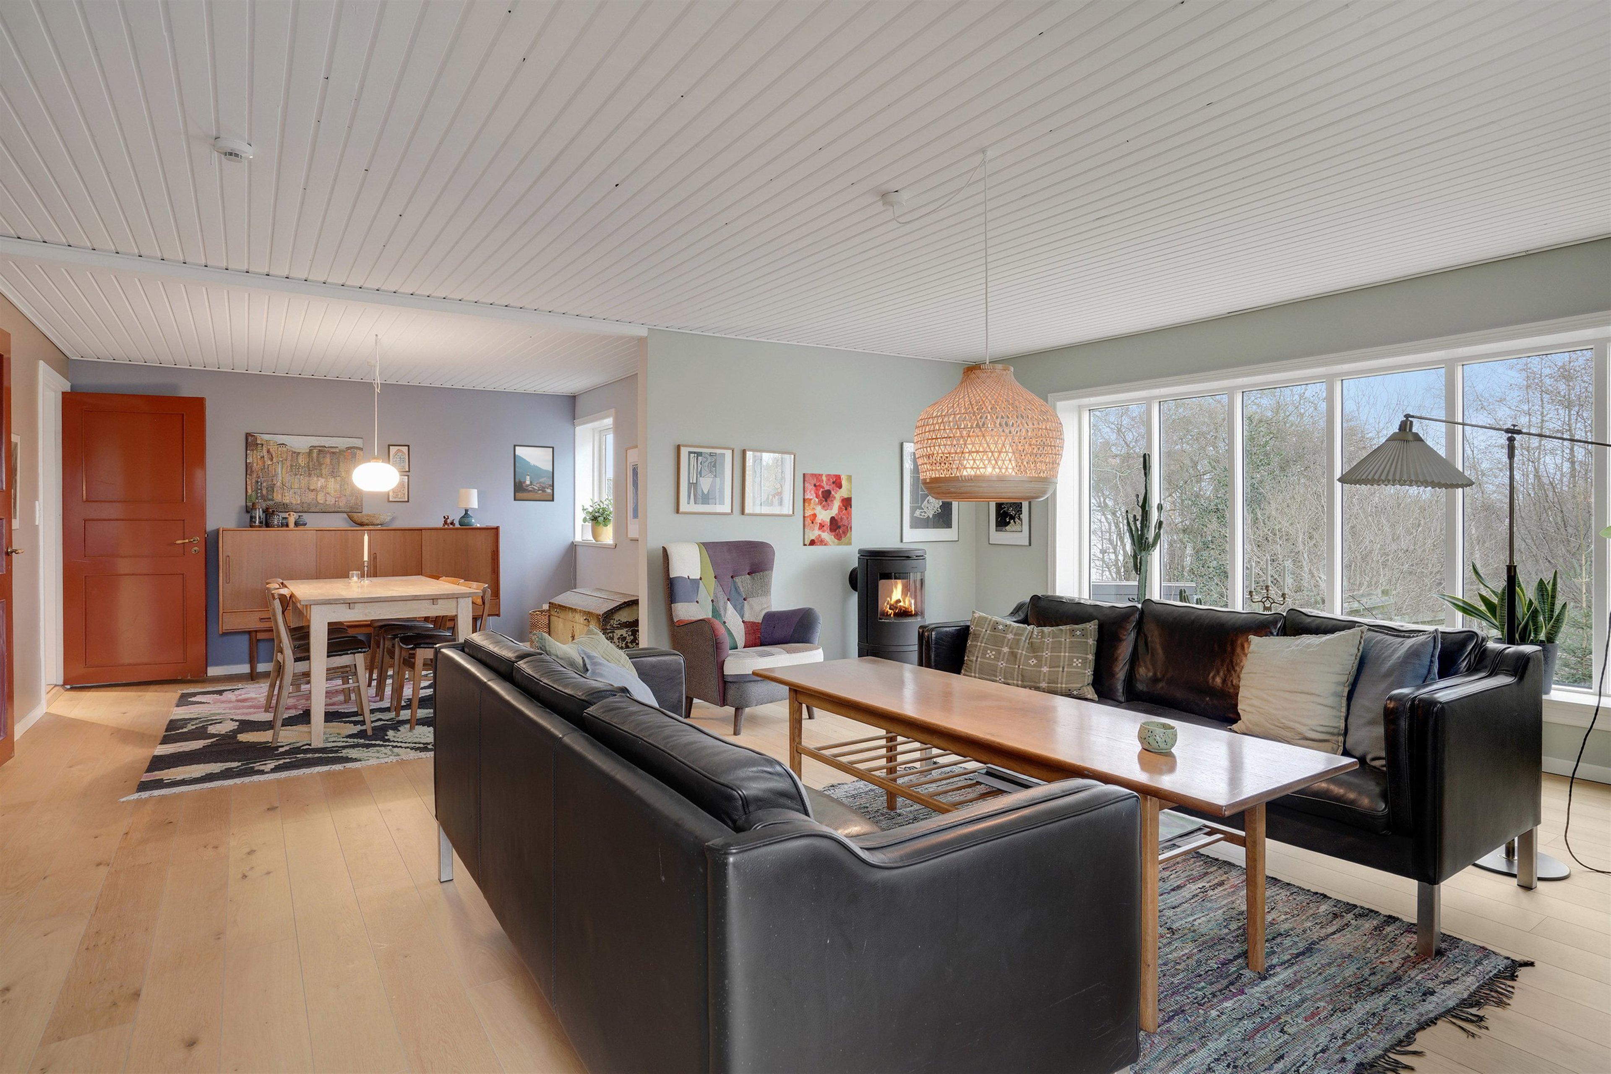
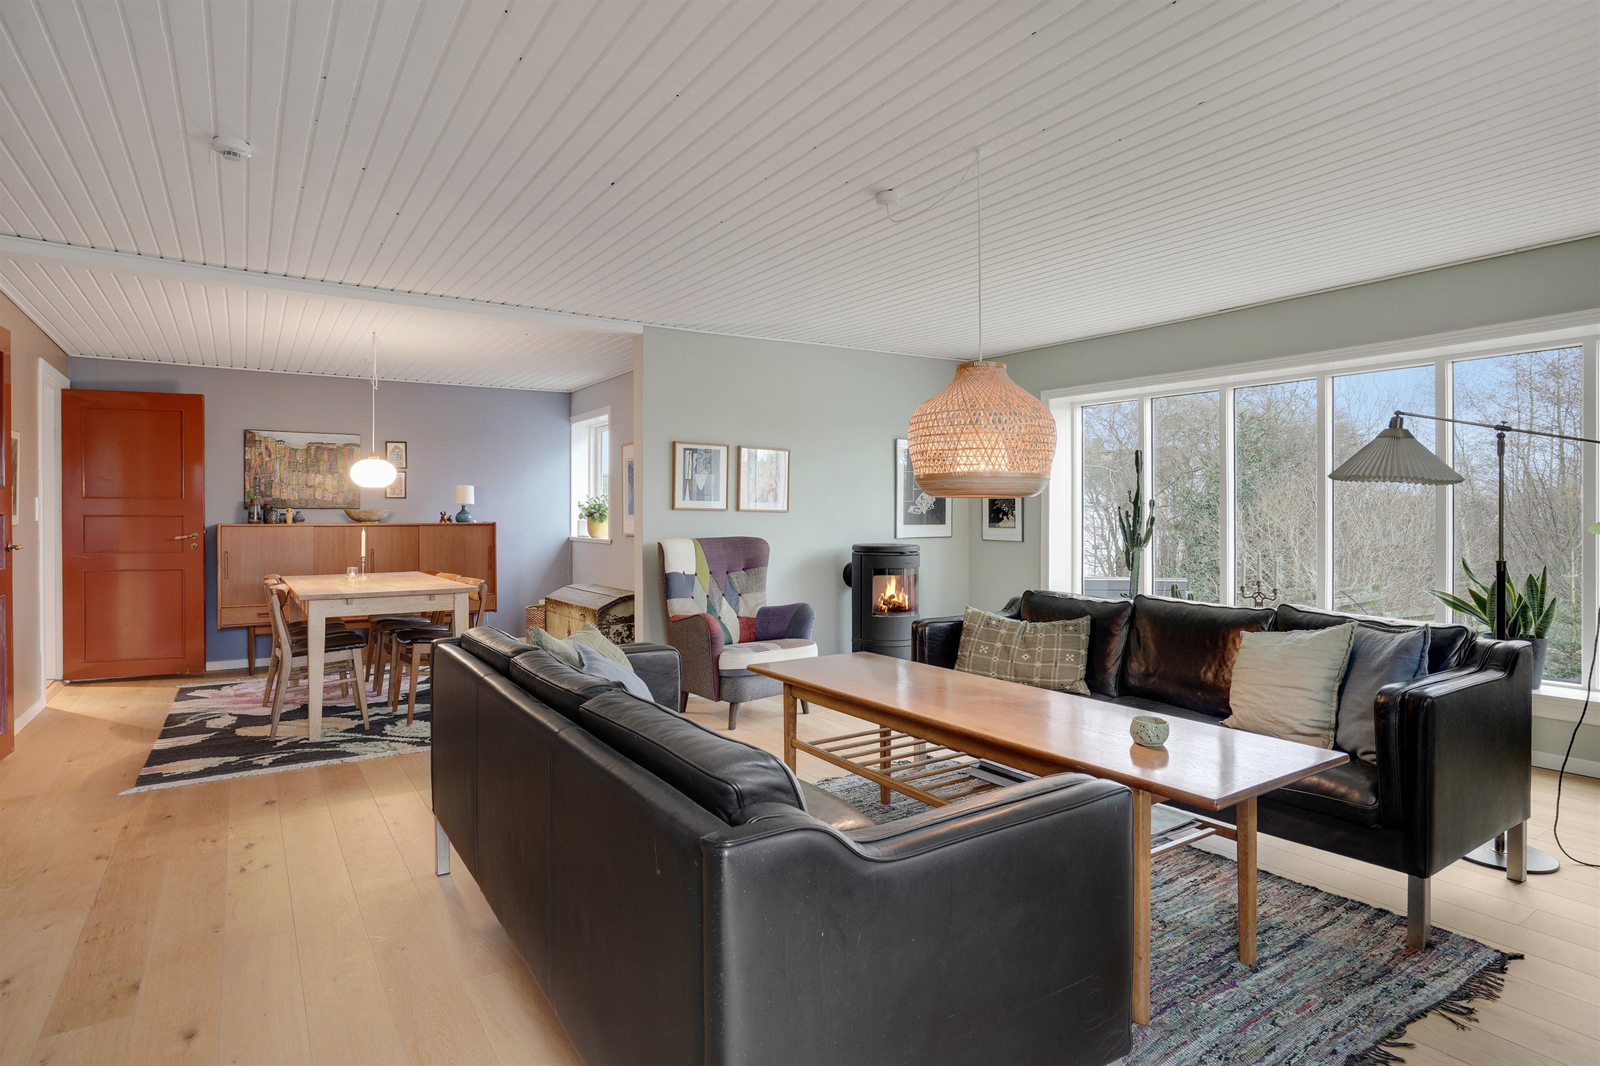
- wall art (827, 509)
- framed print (535, 473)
